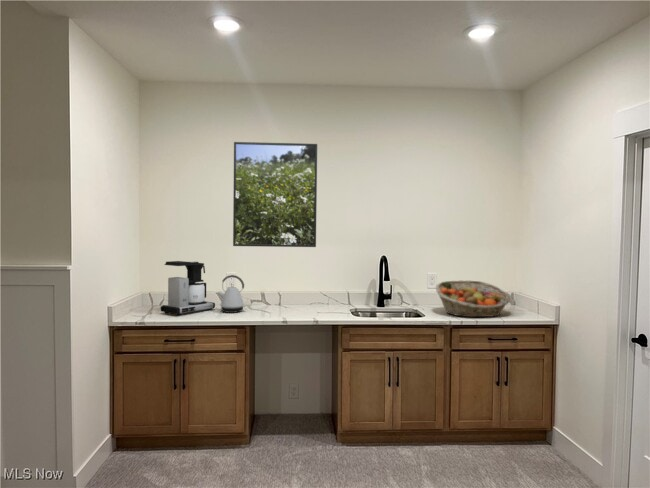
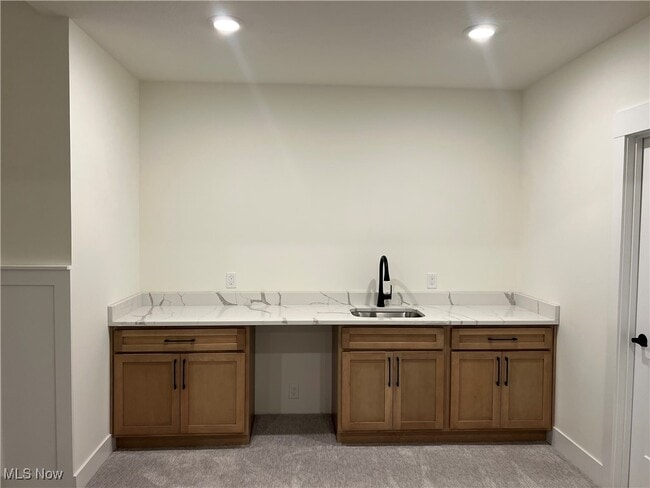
- fruit basket (471, 298)
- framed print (275, 194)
- kettle (231, 293)
- coffee maker (188, 286)
